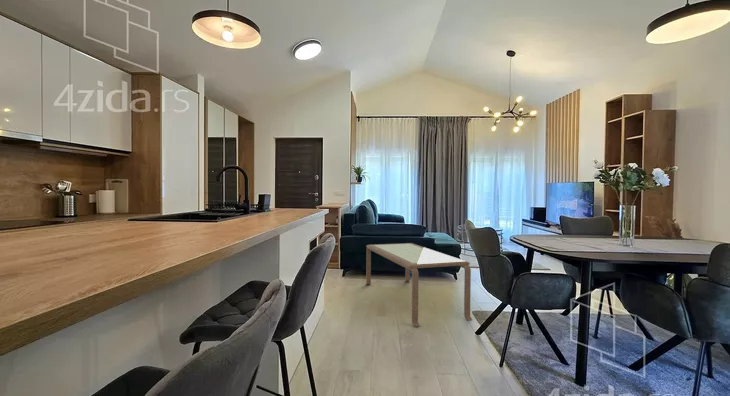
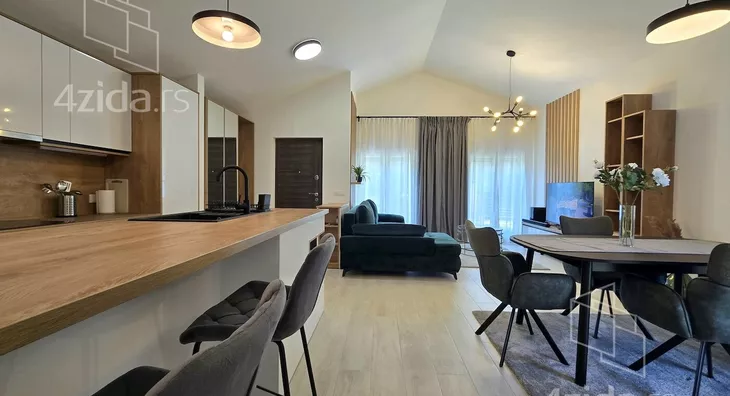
- coffee table (409, 275)
